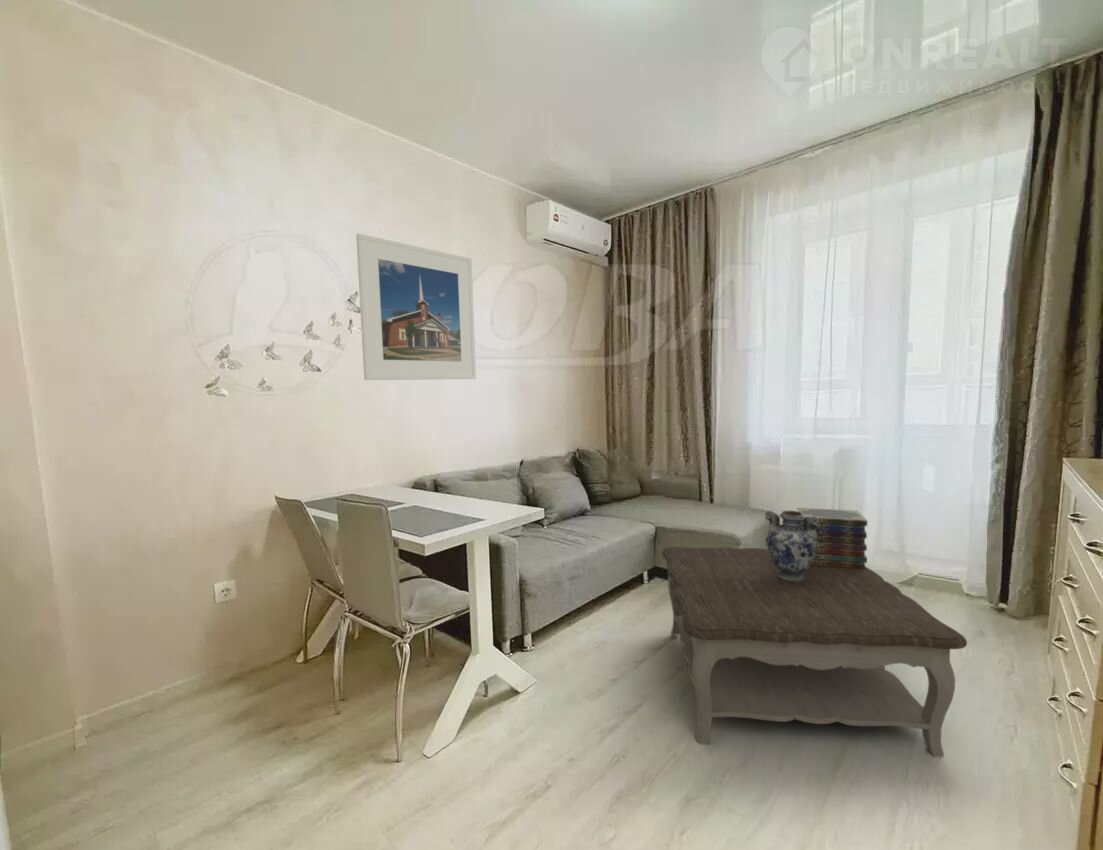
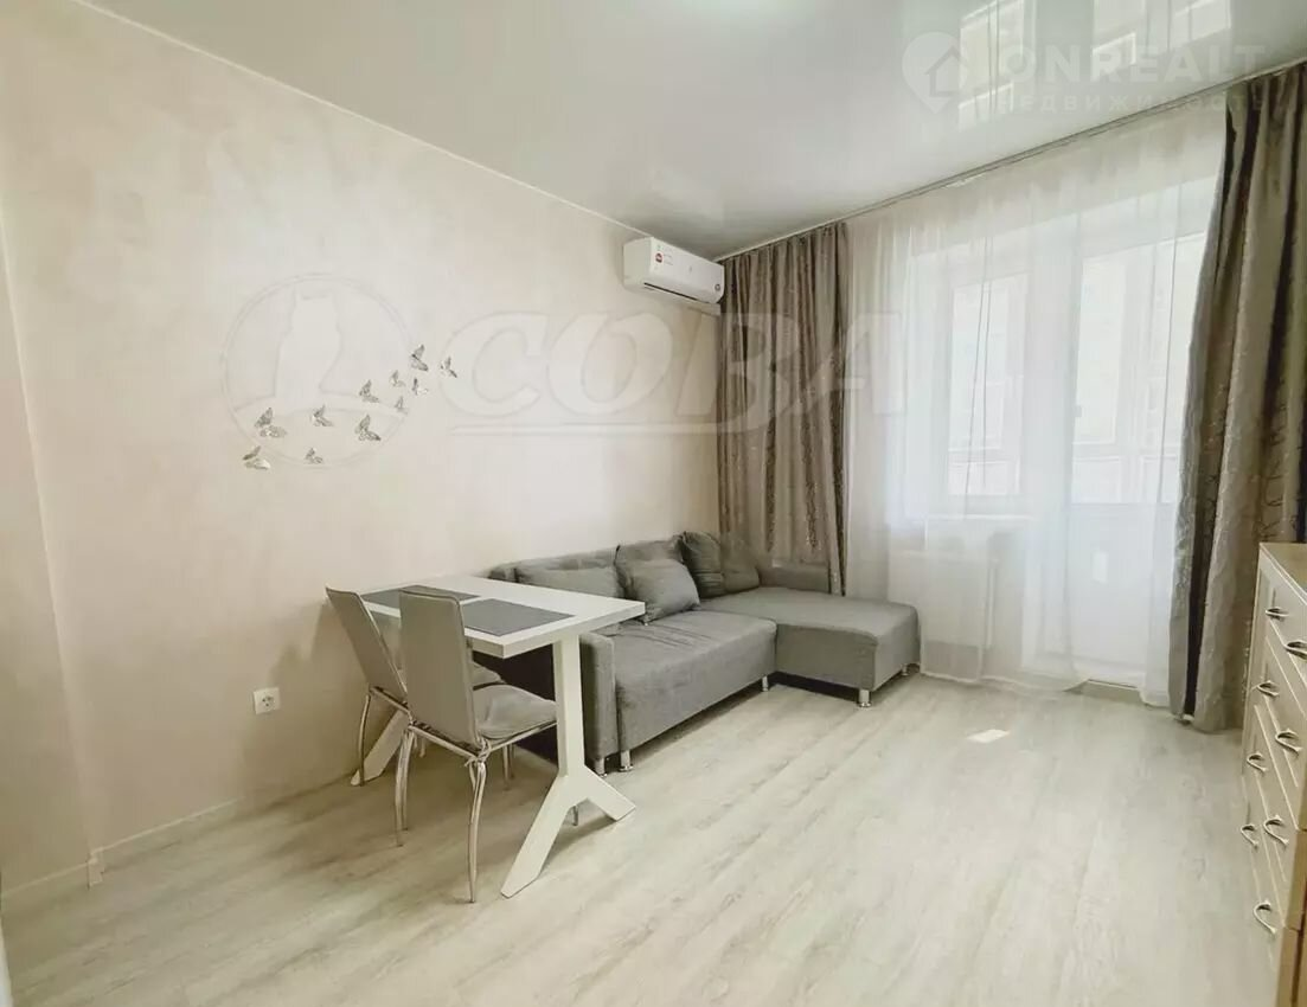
- book stack (829, 536)
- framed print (422, 314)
- coffee table (780, 632)
- decorative vase (791, 544)
